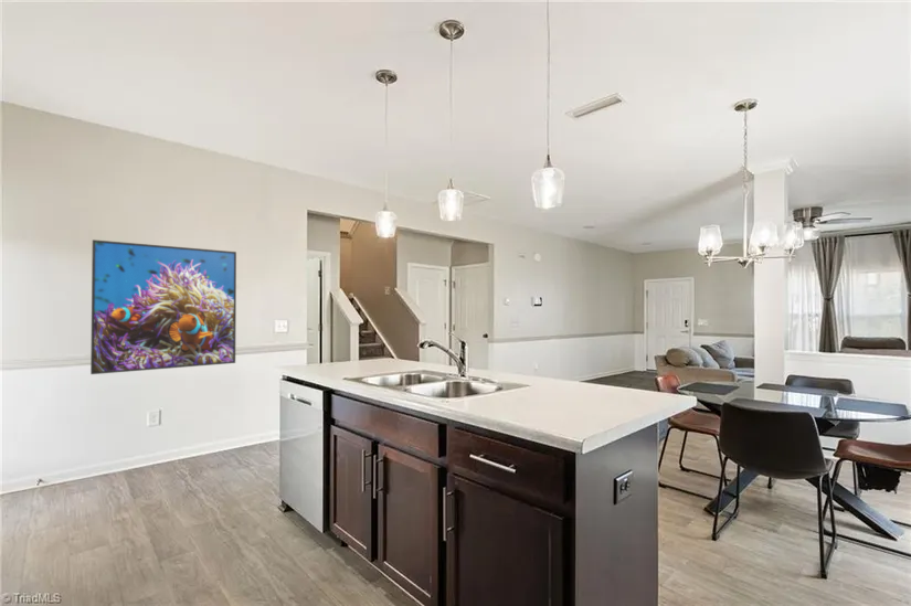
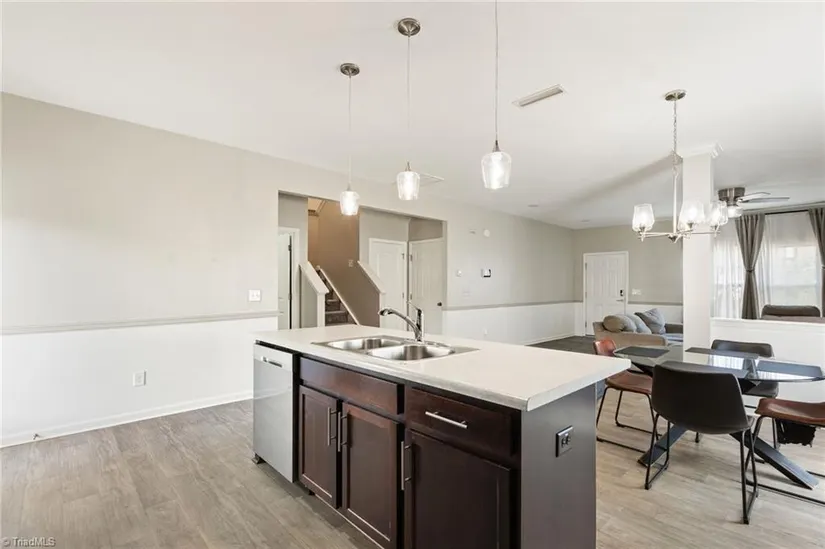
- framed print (170, 307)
